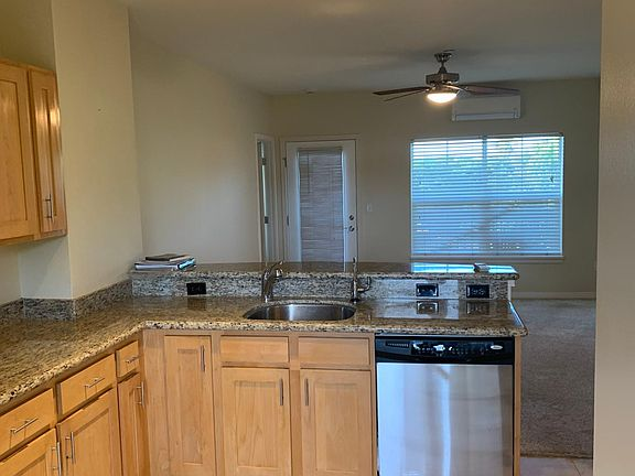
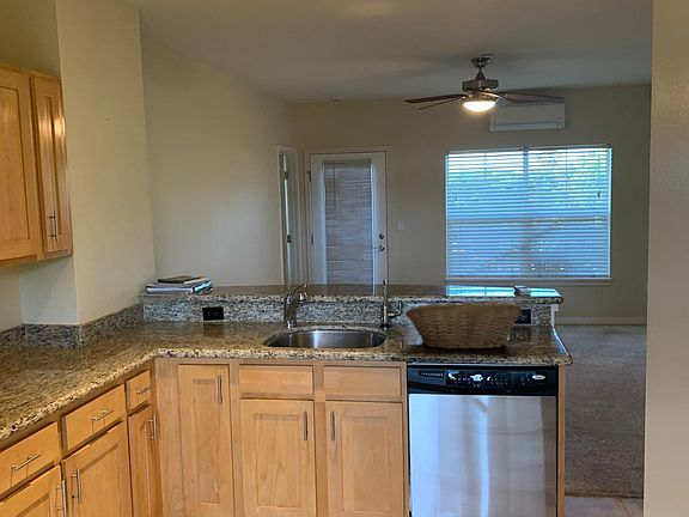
+ fruit basket (463, 321)
